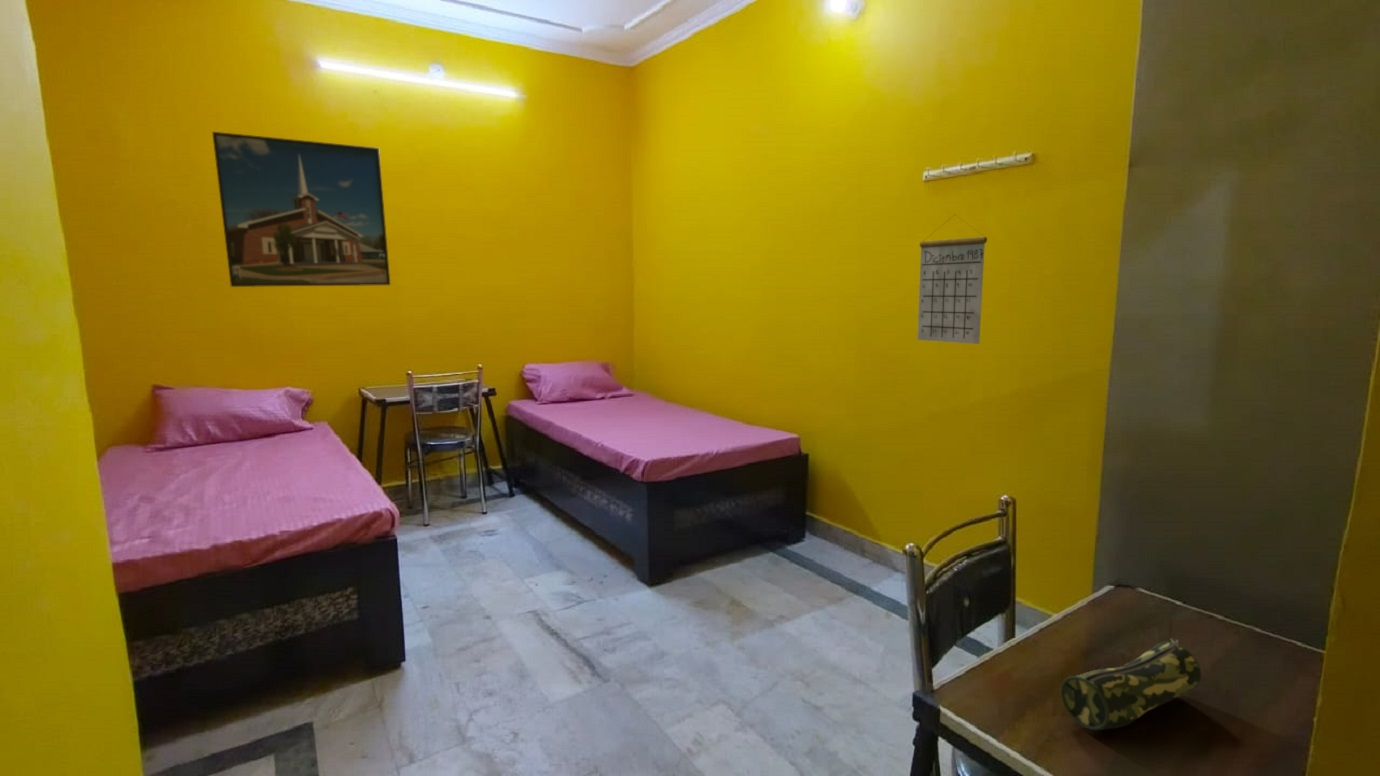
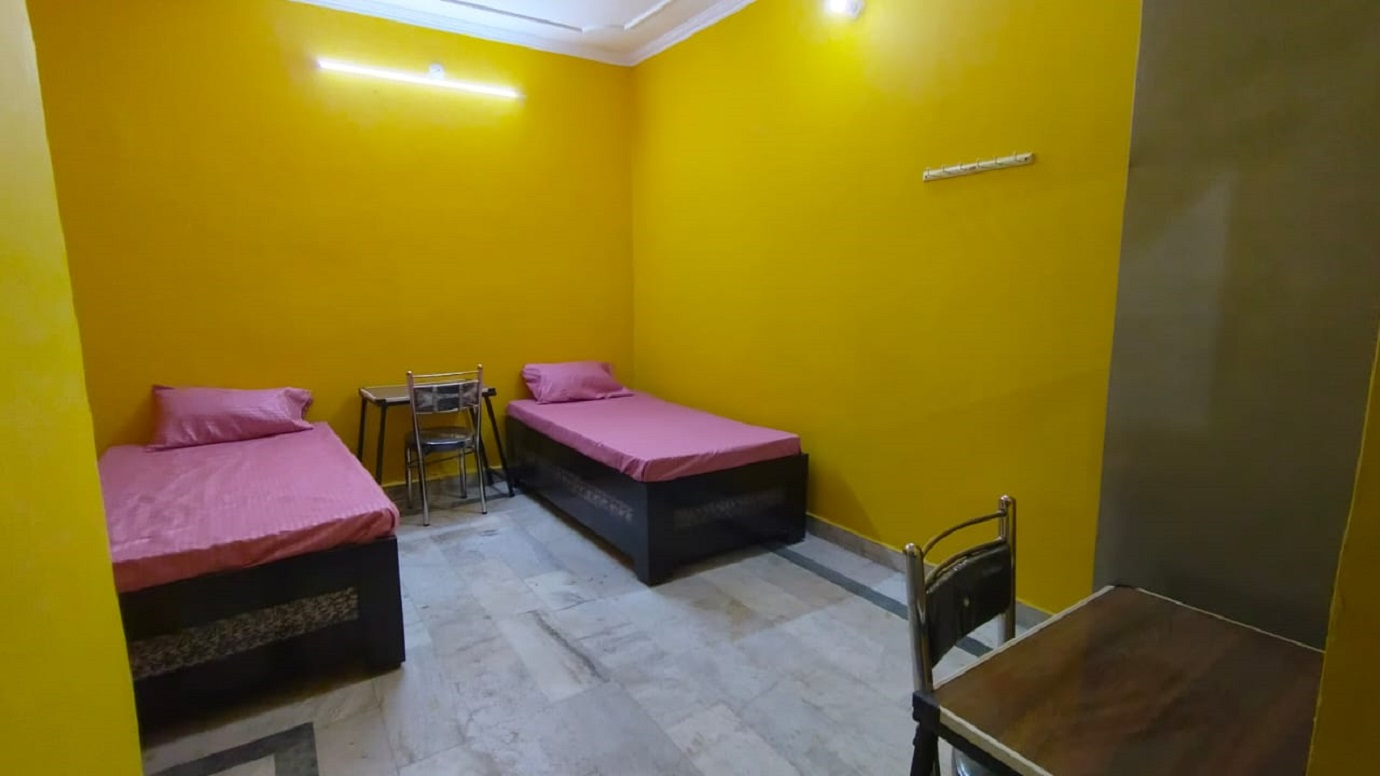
- calendar (950, 279)
- pencil case (1133, 684)
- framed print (308, 214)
